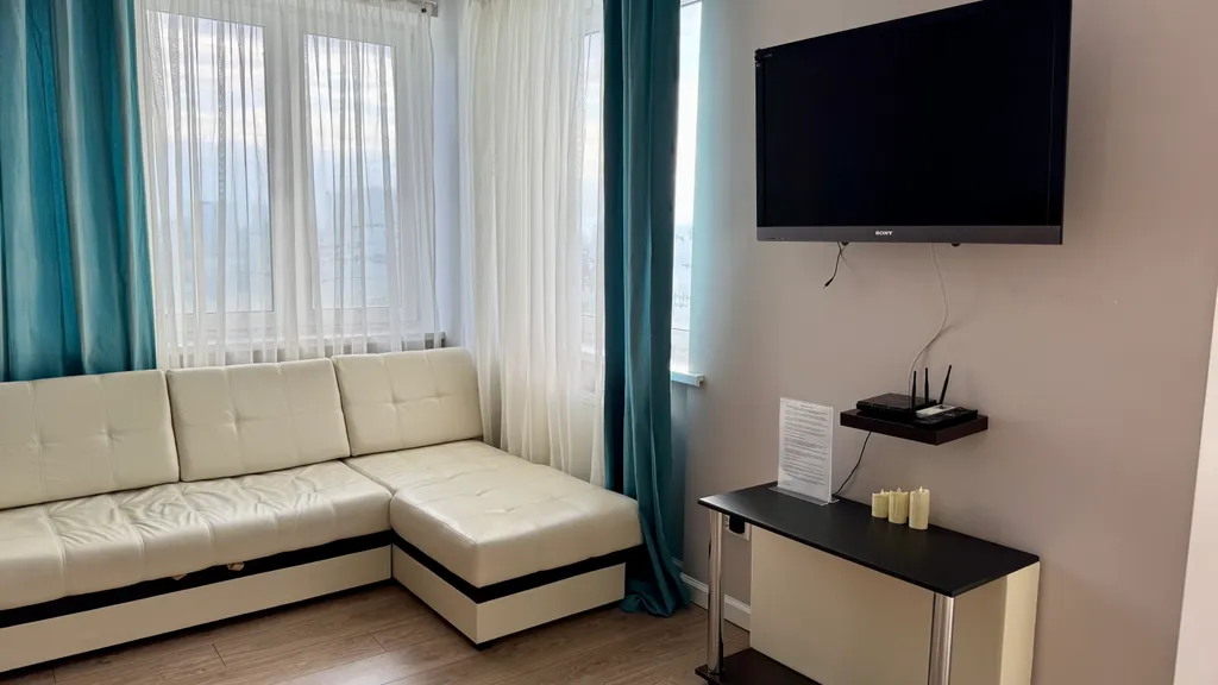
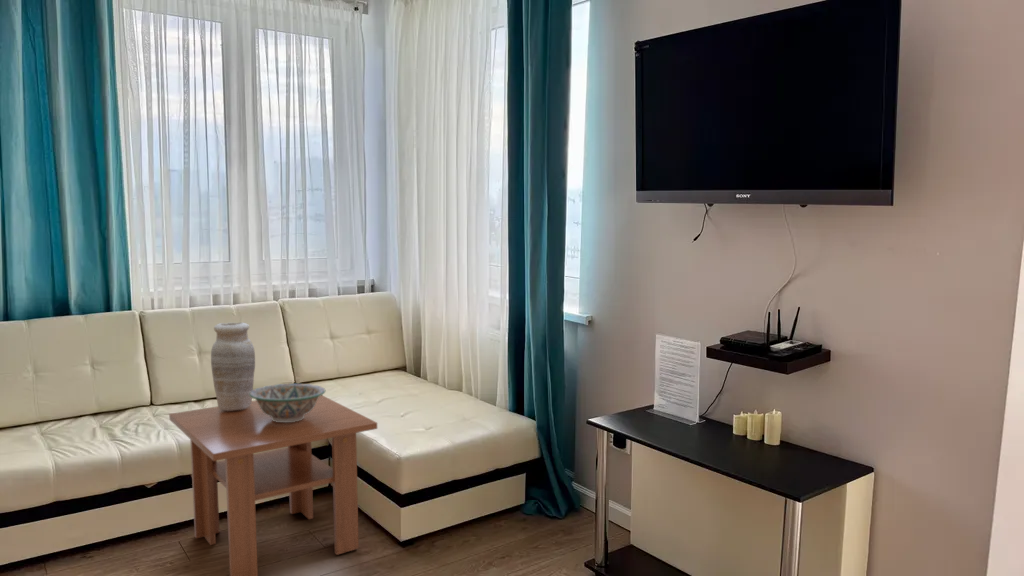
+ vase (233, 365)
+ coffee table (273, 481)
+ decorative bowl (288, 403)
